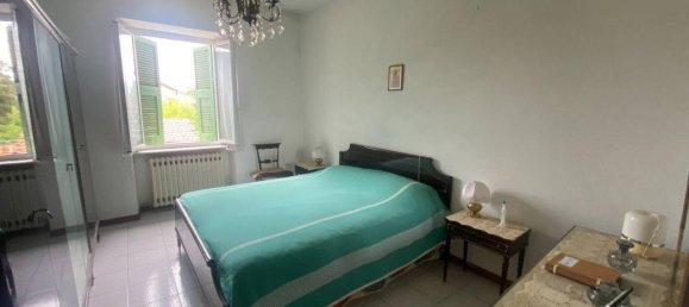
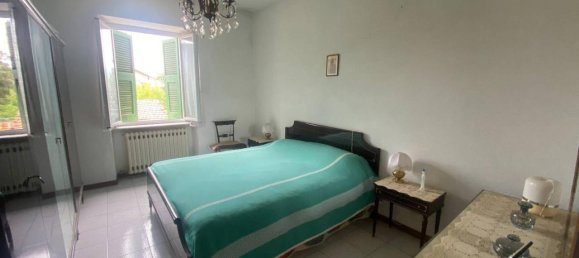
- notebook (580, 270)
